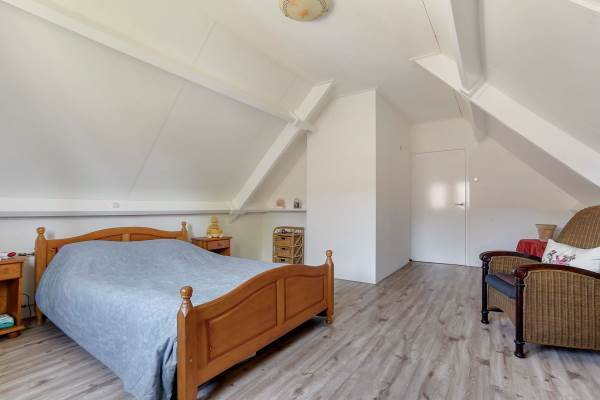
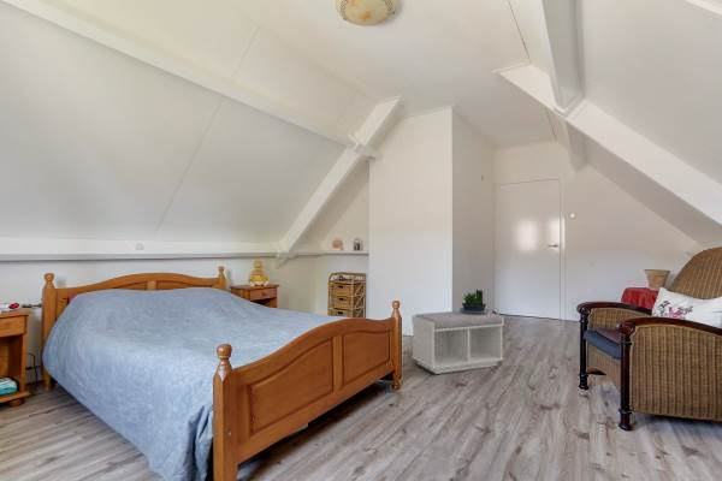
+ potted plant (474, 301)
+ bench (457, 338)
